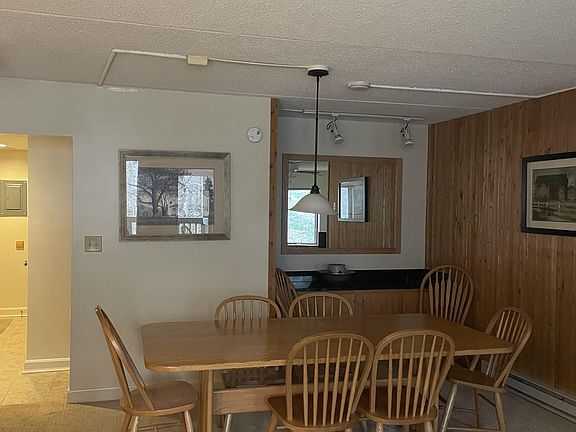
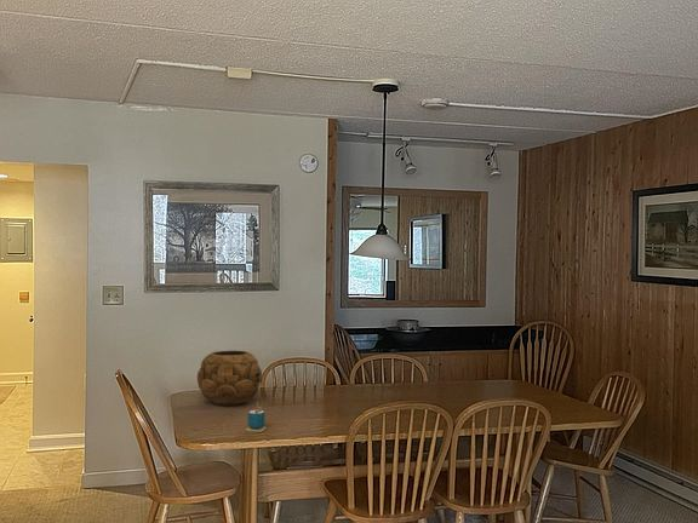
+ decorative bowl (229, 377)
+ cup (256, 414)
